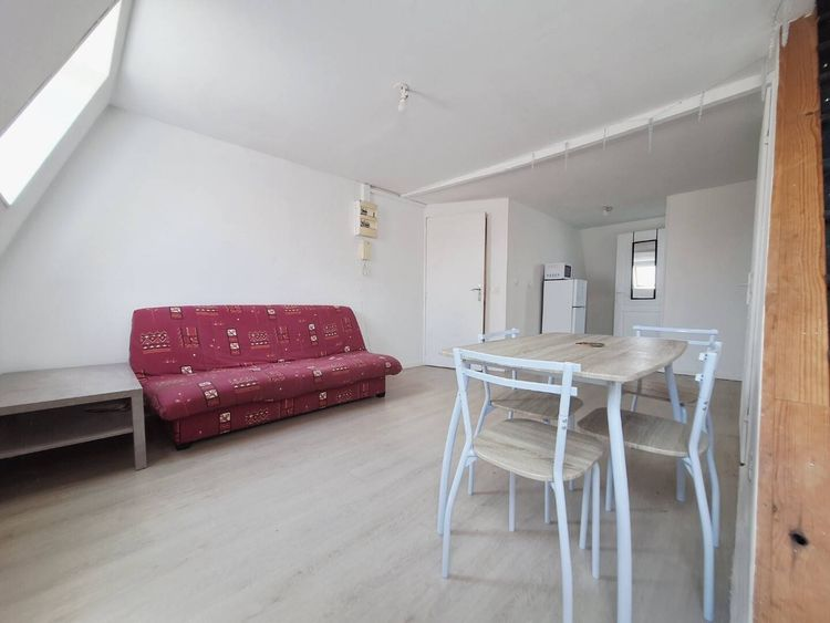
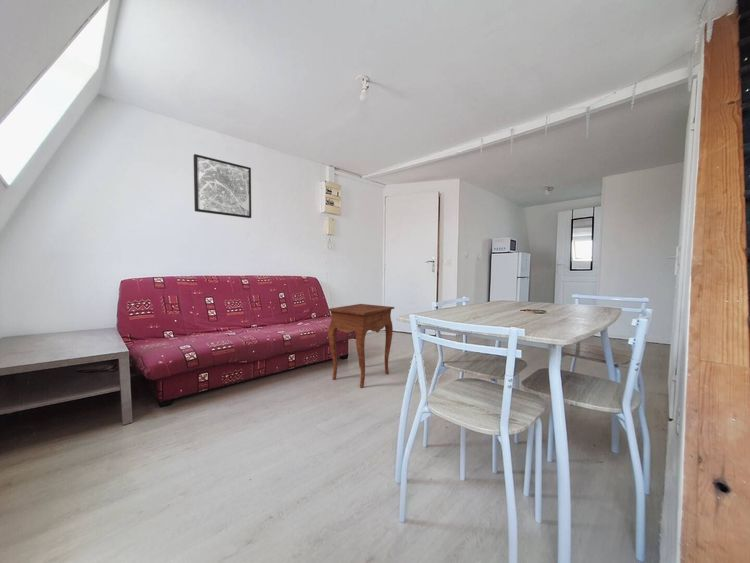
+ wall art (224, 188)
+ side table (361, 342)
